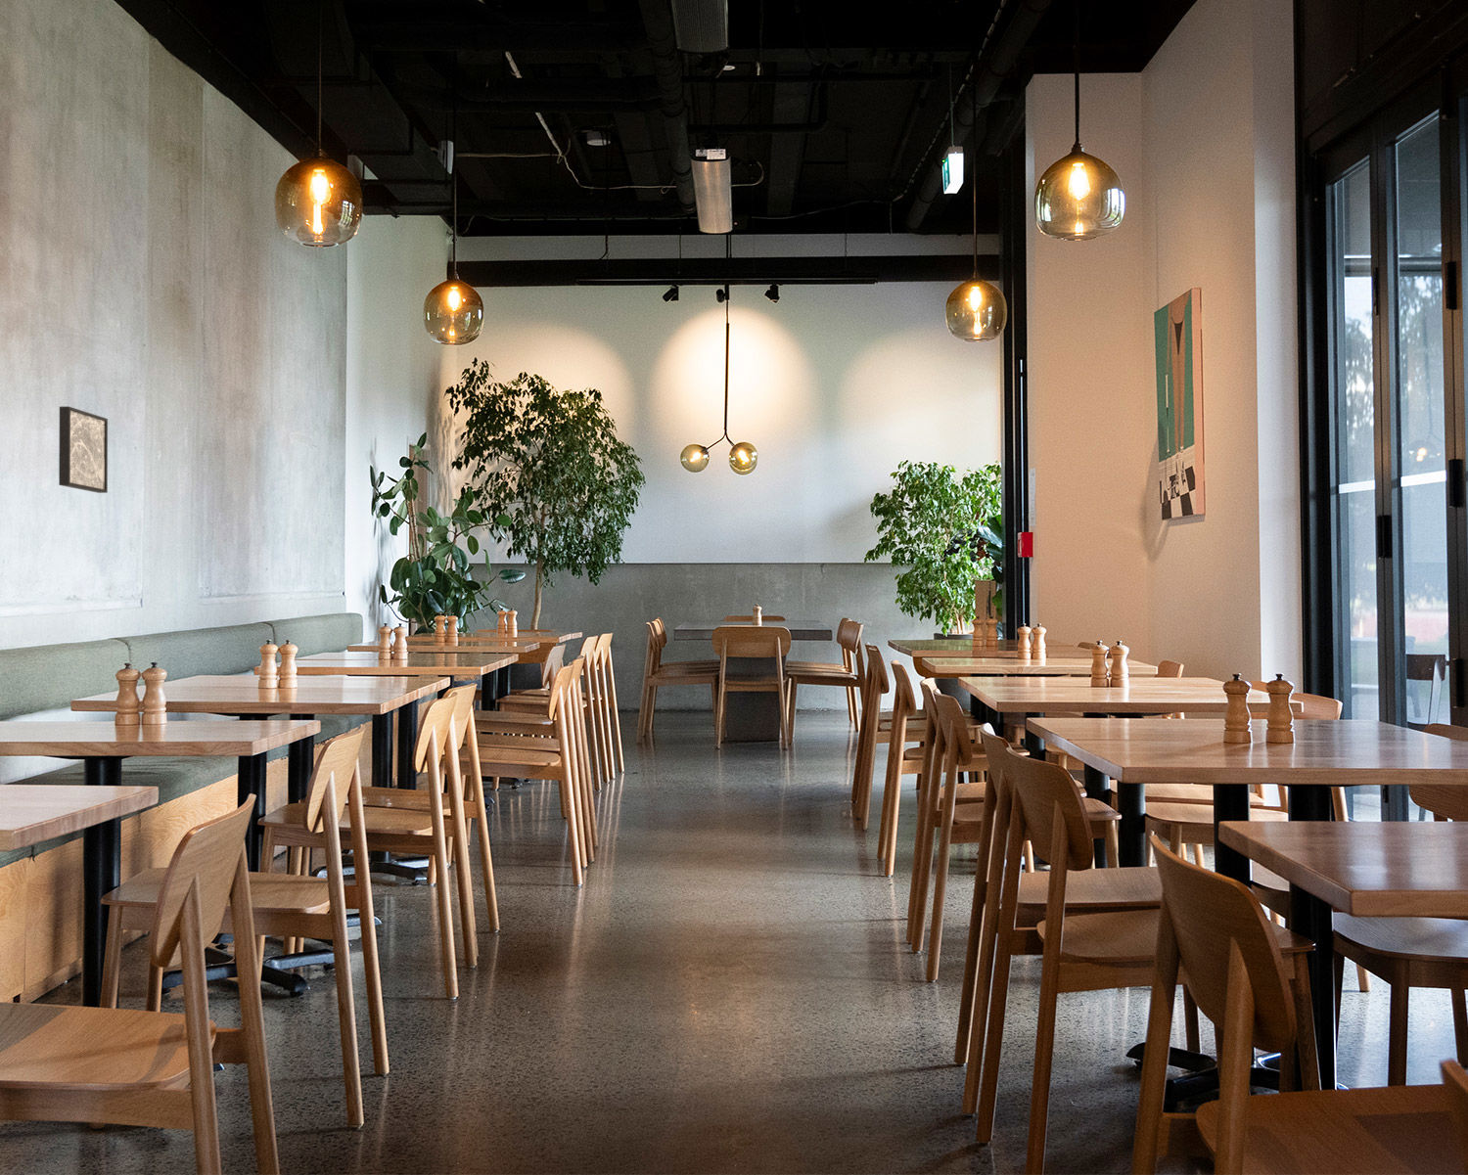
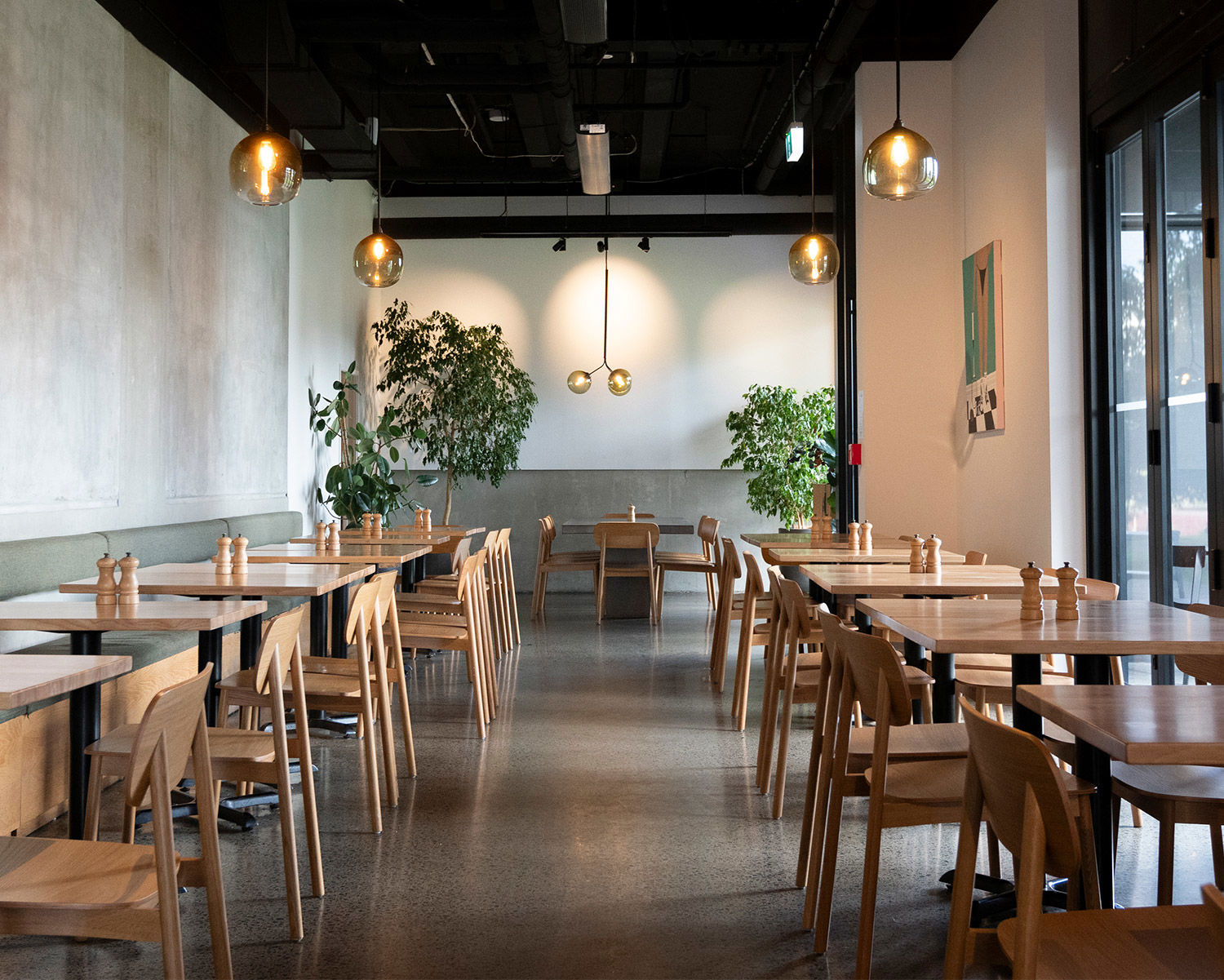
- wall art (83, 450)
